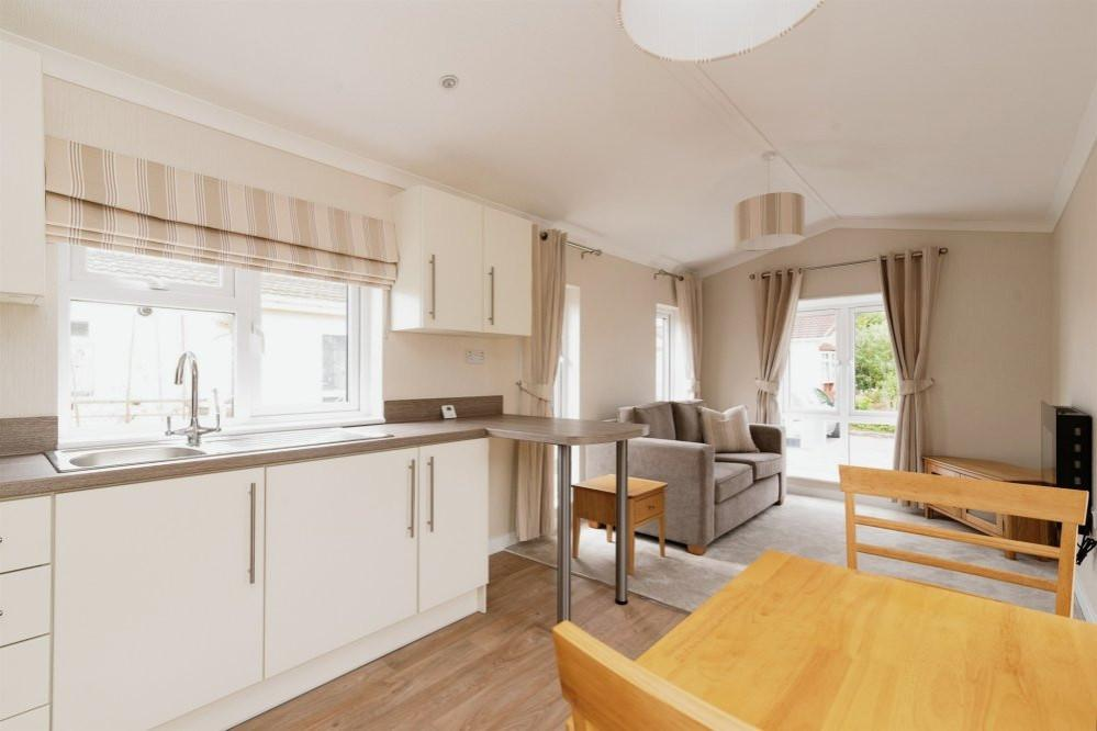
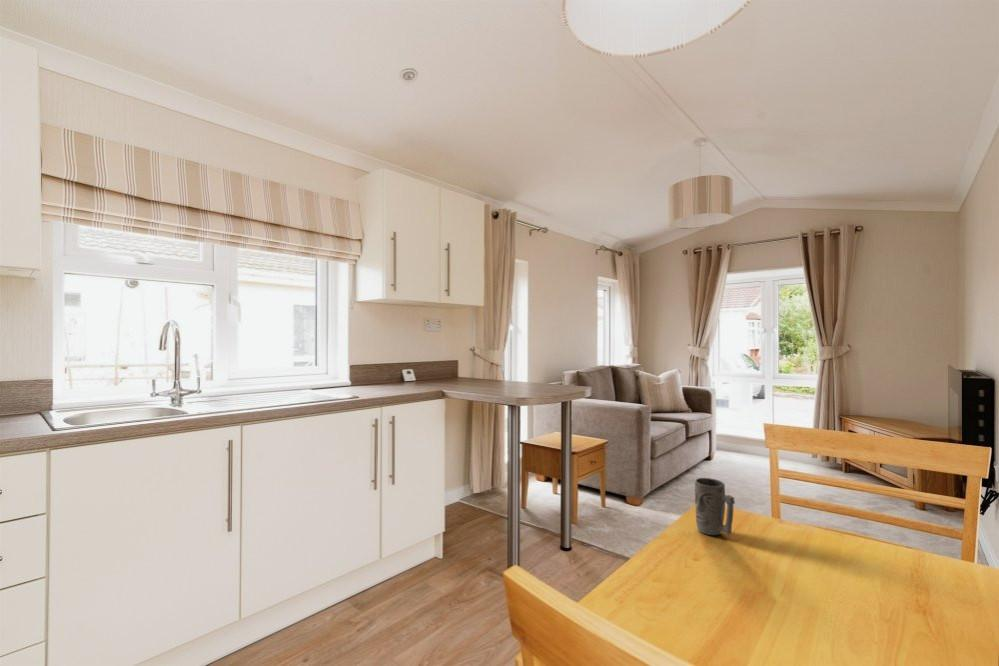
+ mug (713, 508)
